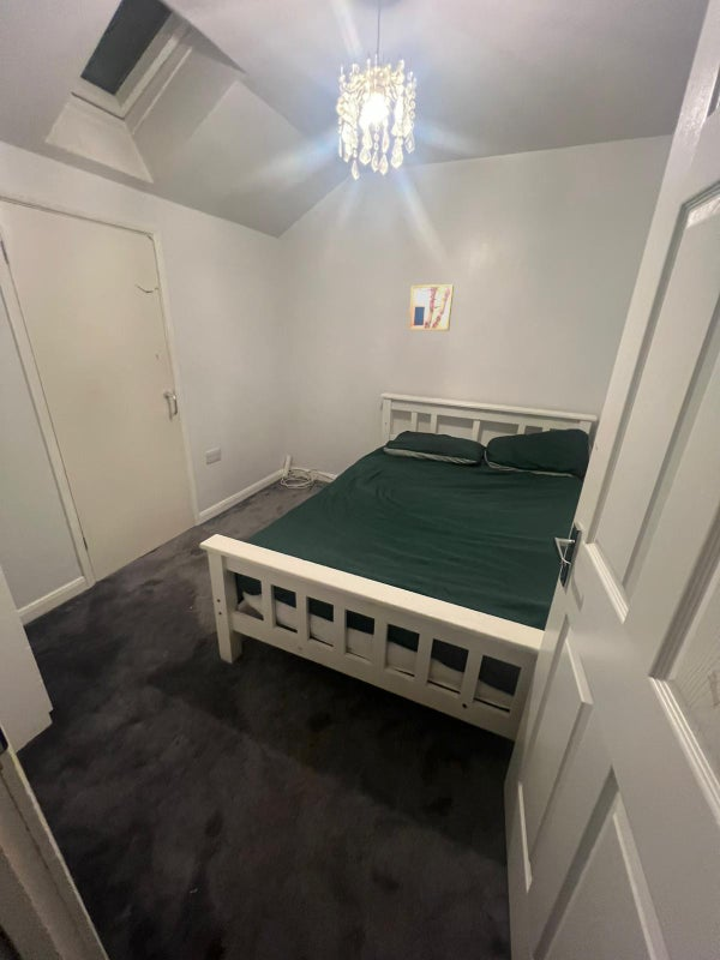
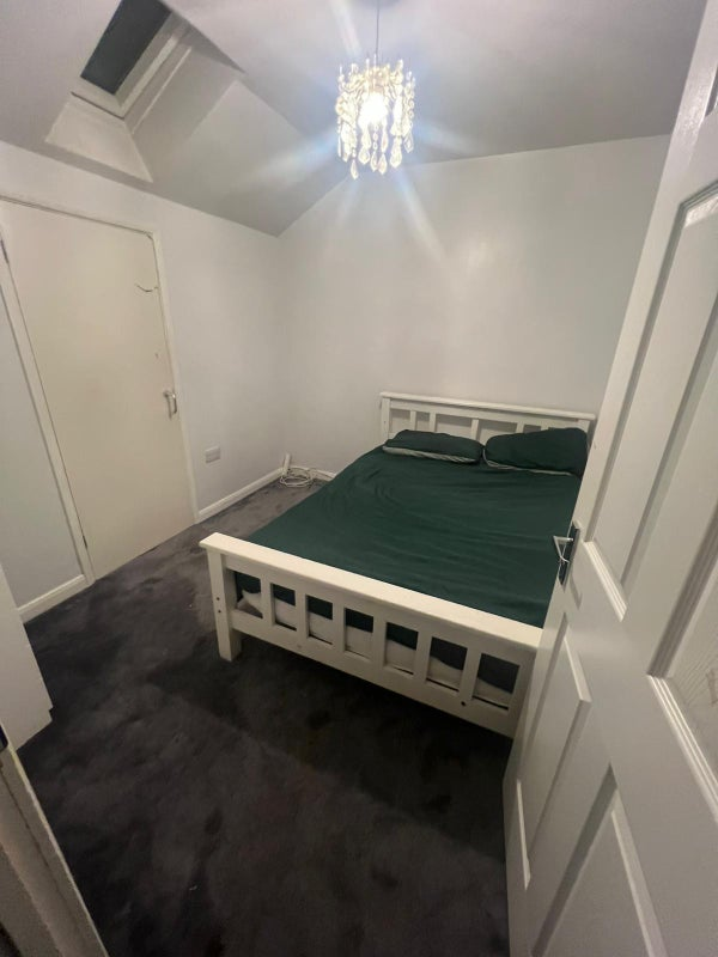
- wall art (430, 307)
